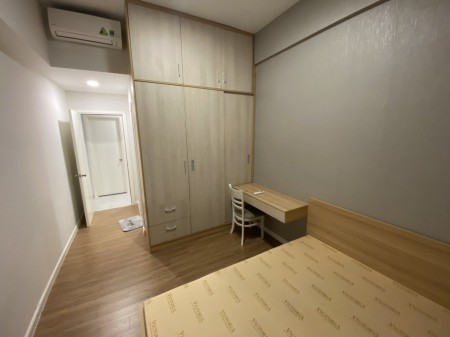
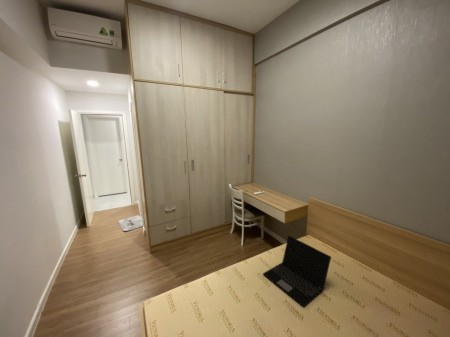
+ laptop (295, 266)
